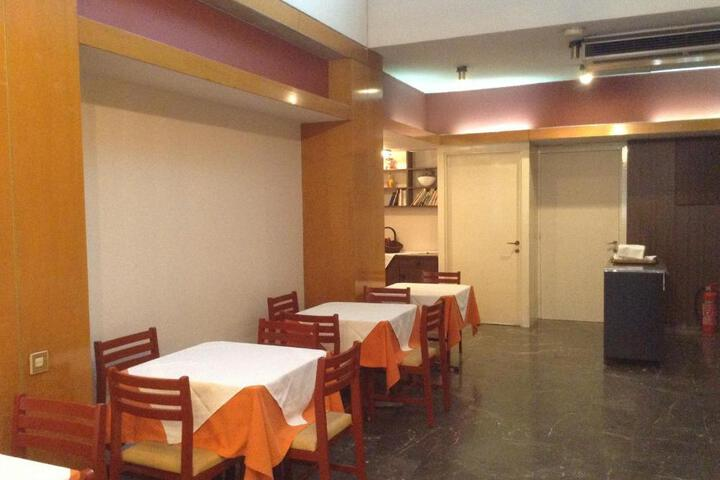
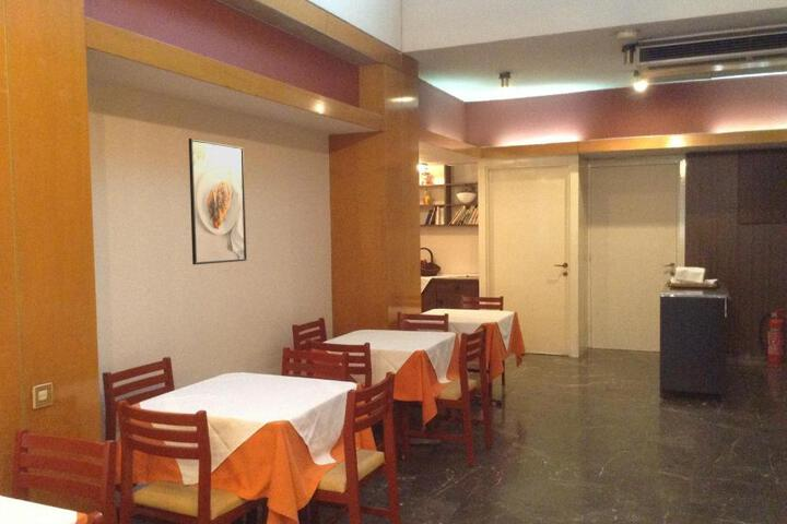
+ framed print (219, 203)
